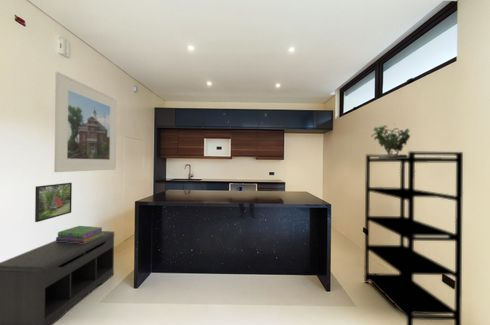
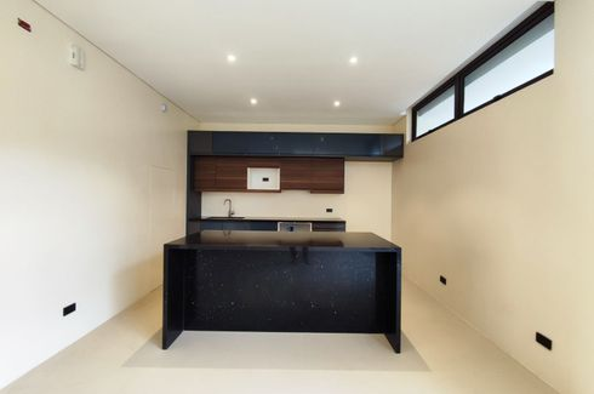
- stack of books (80, 233)
- shelving unit (405, 227)
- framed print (55, 200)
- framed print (91, 129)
- potted plant (390, 140)
- bench (65, 270)
